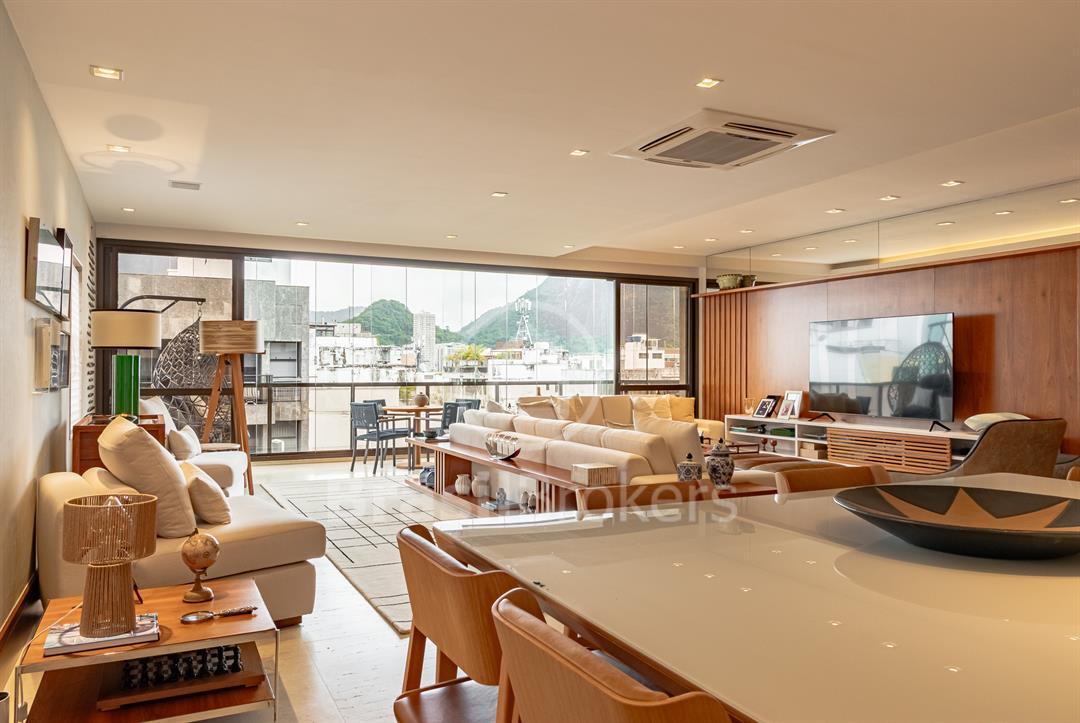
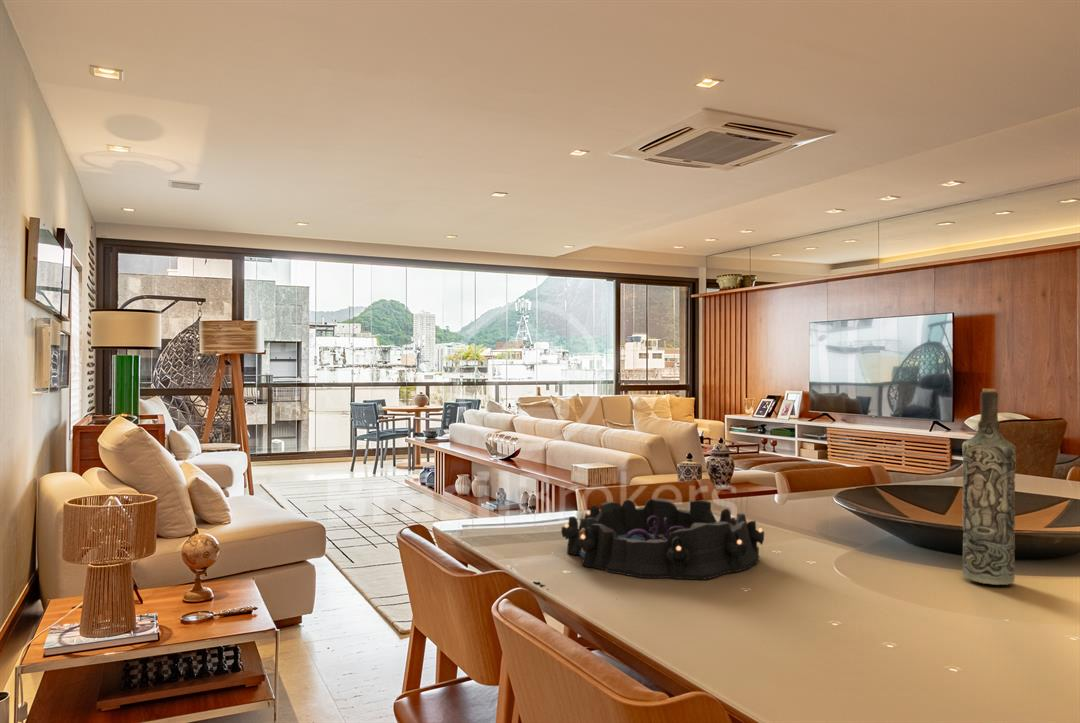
+ bottle (988, 484)
+ decorative bowl (661, 531)
